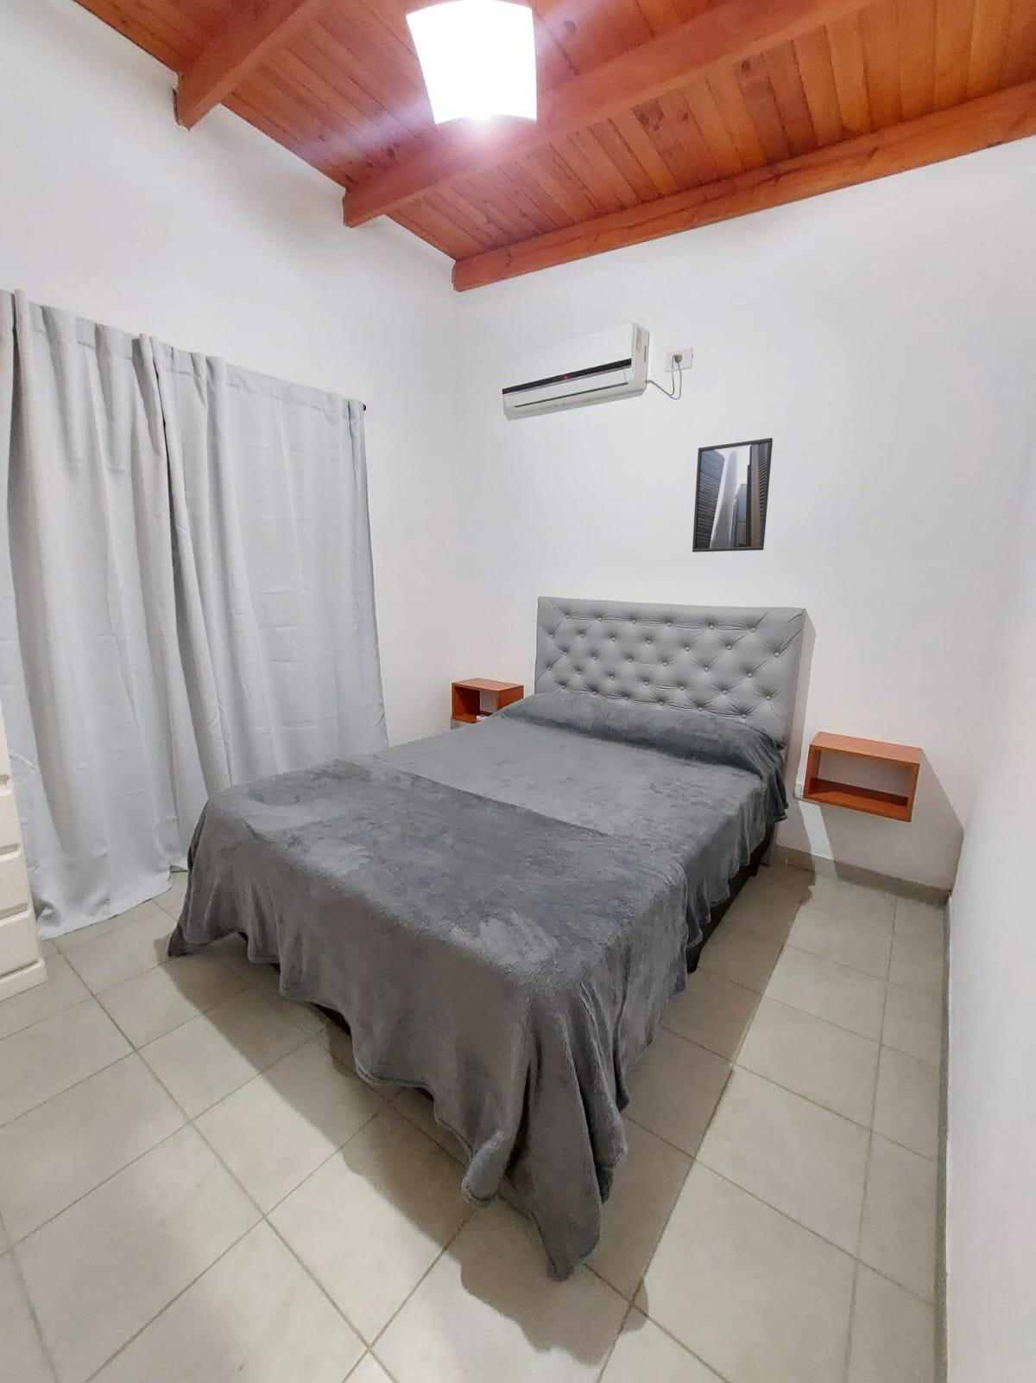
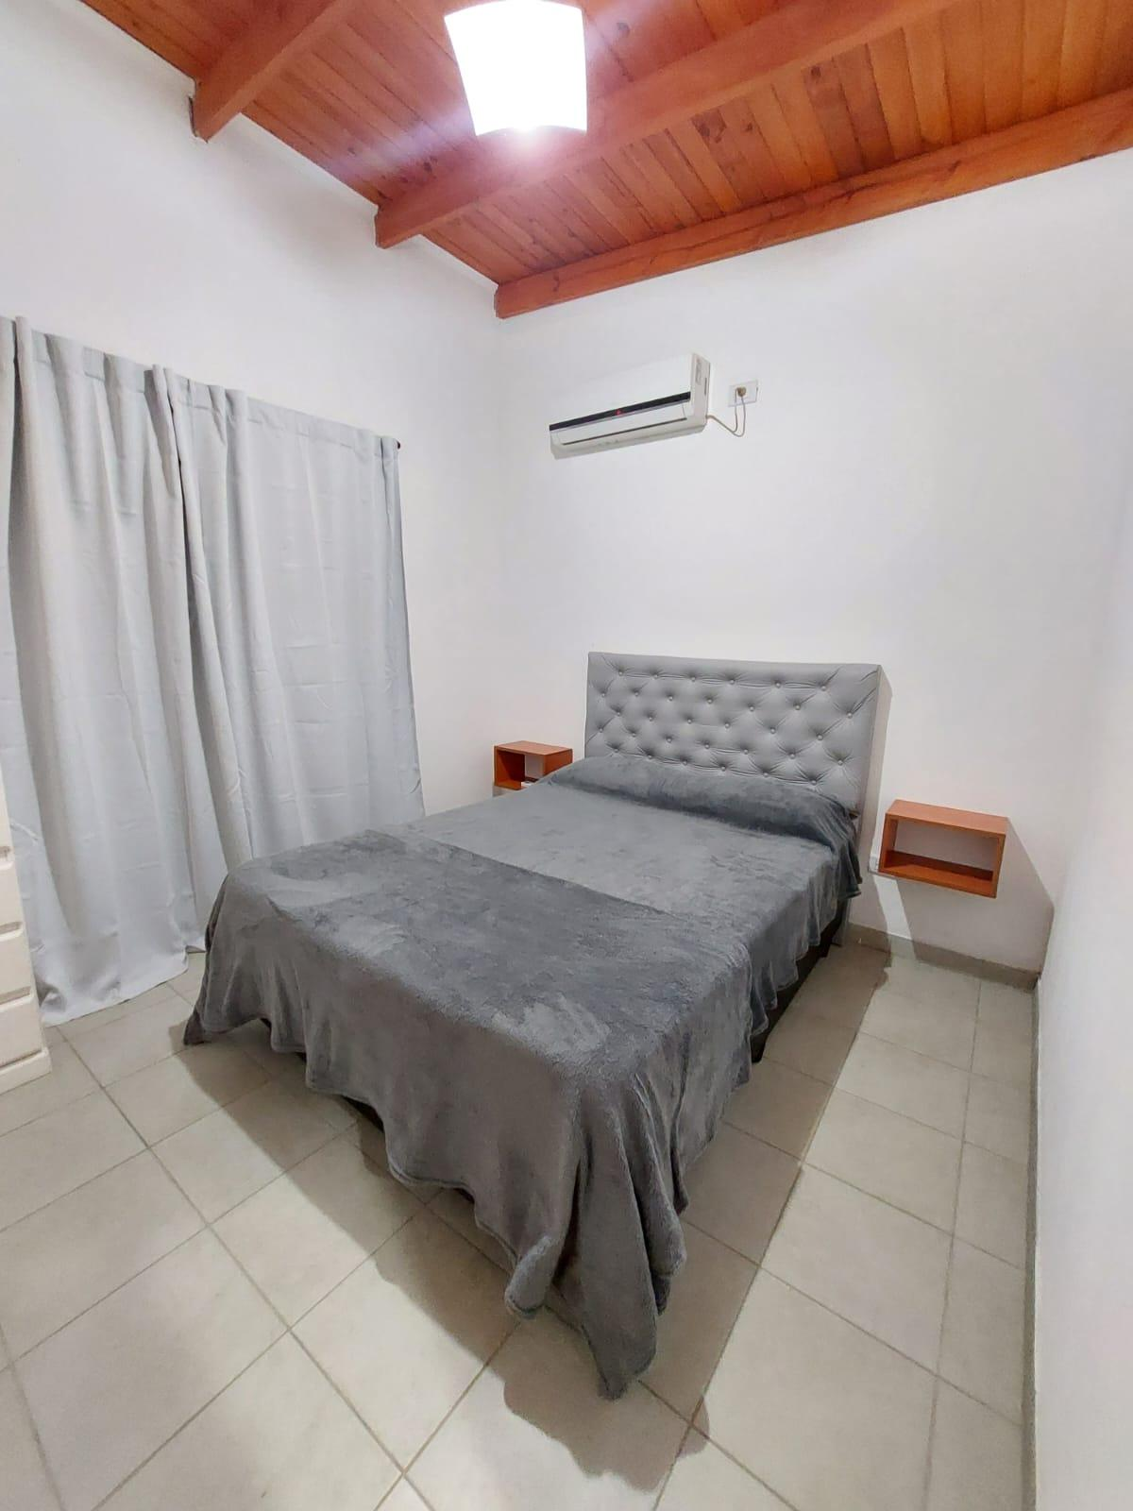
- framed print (730, 498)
